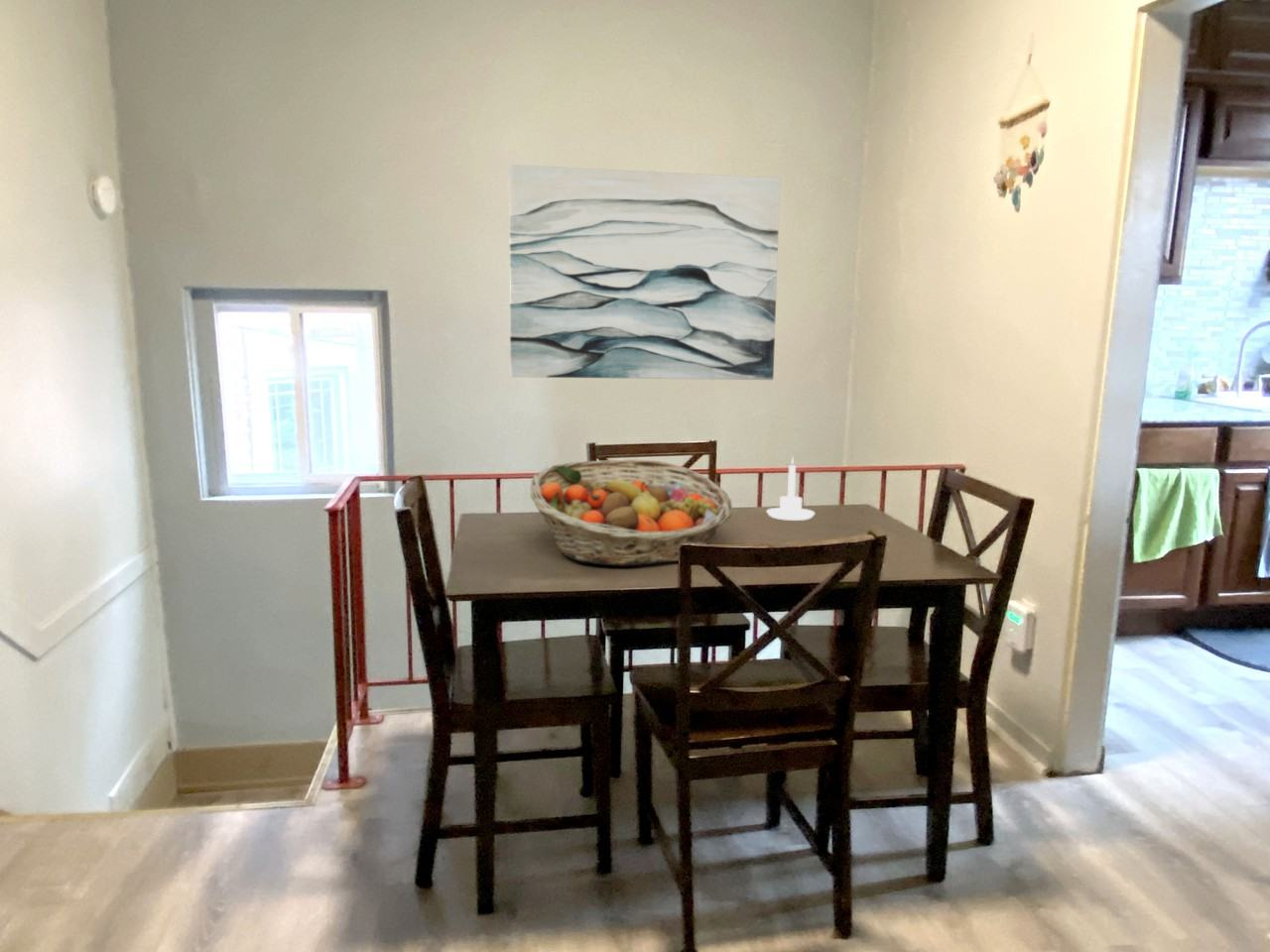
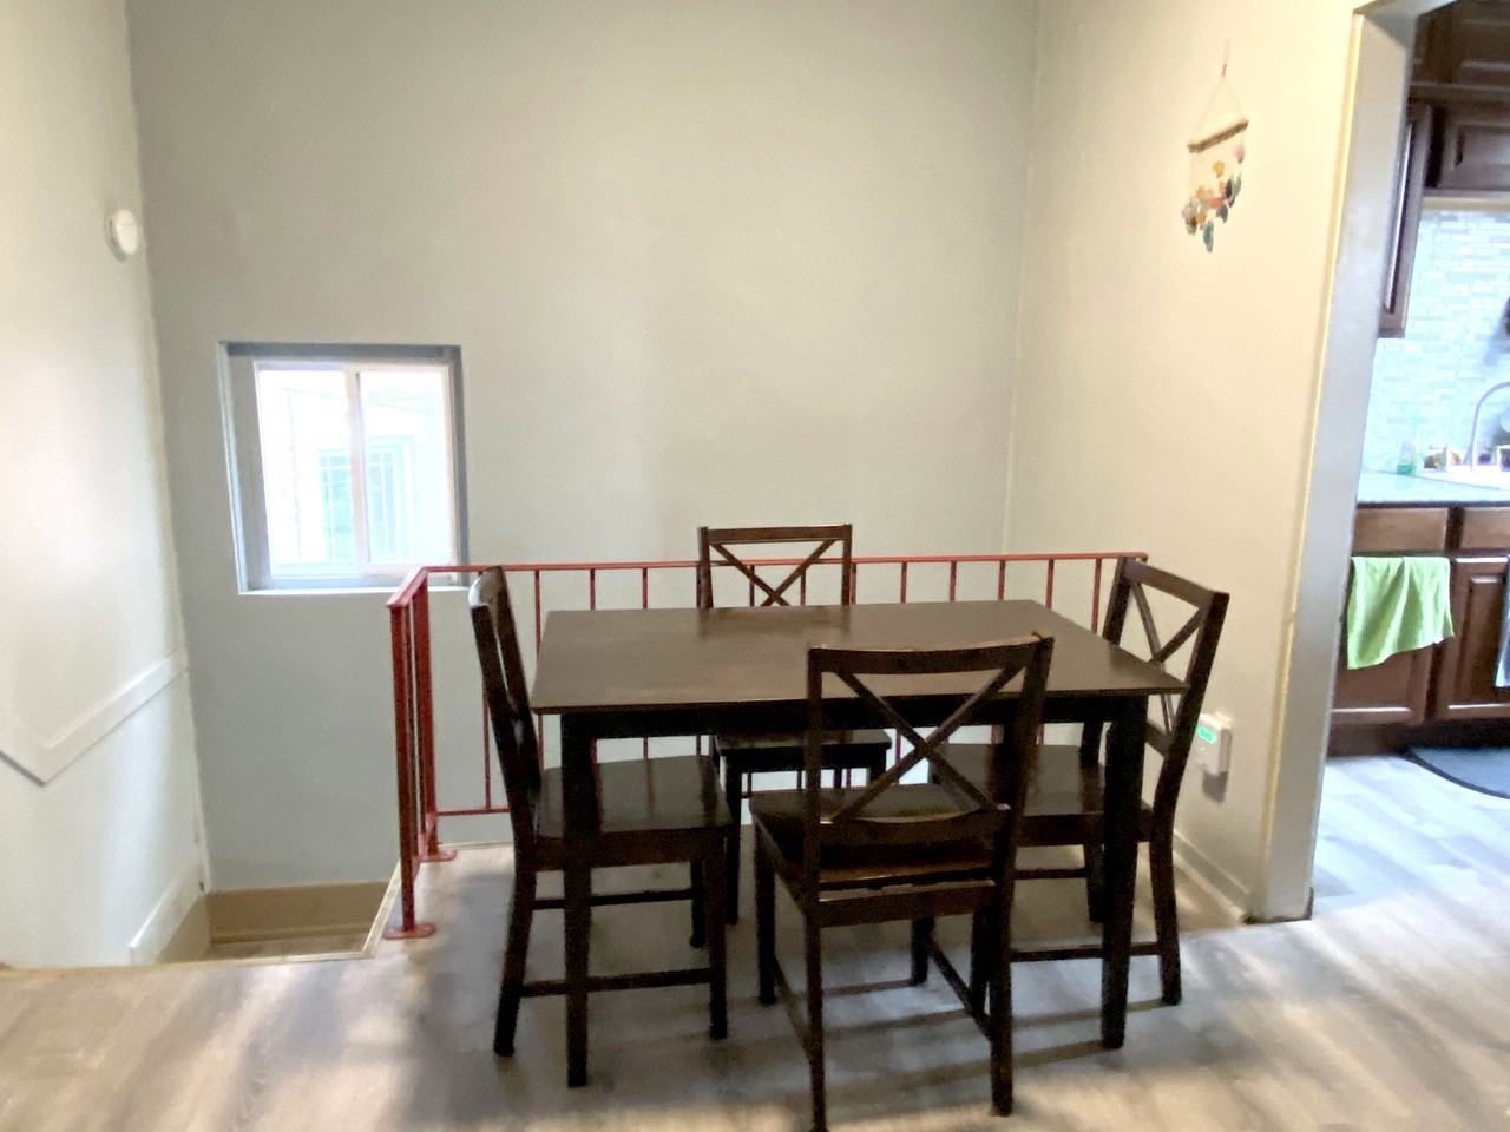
- wall art (646, 277)
- candle holder (791, 487)
- fruit basket (631, 509)
